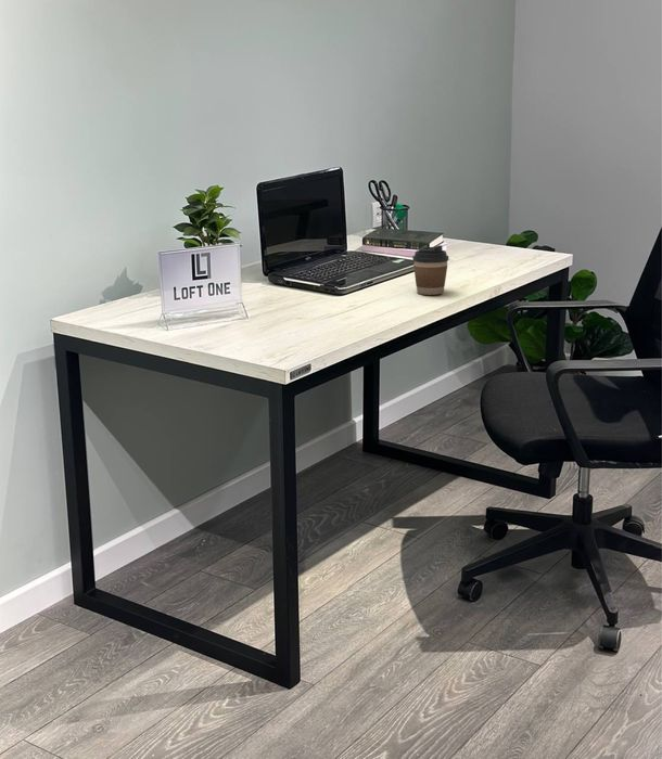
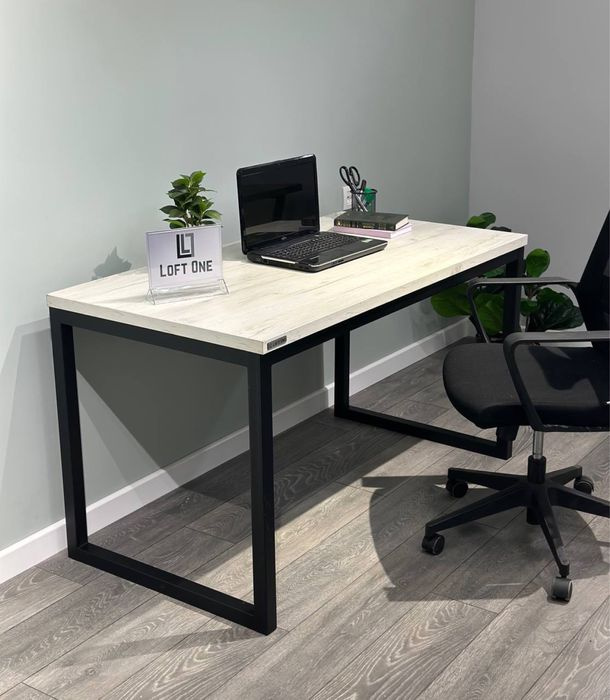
- coffee cup (430, 269)
